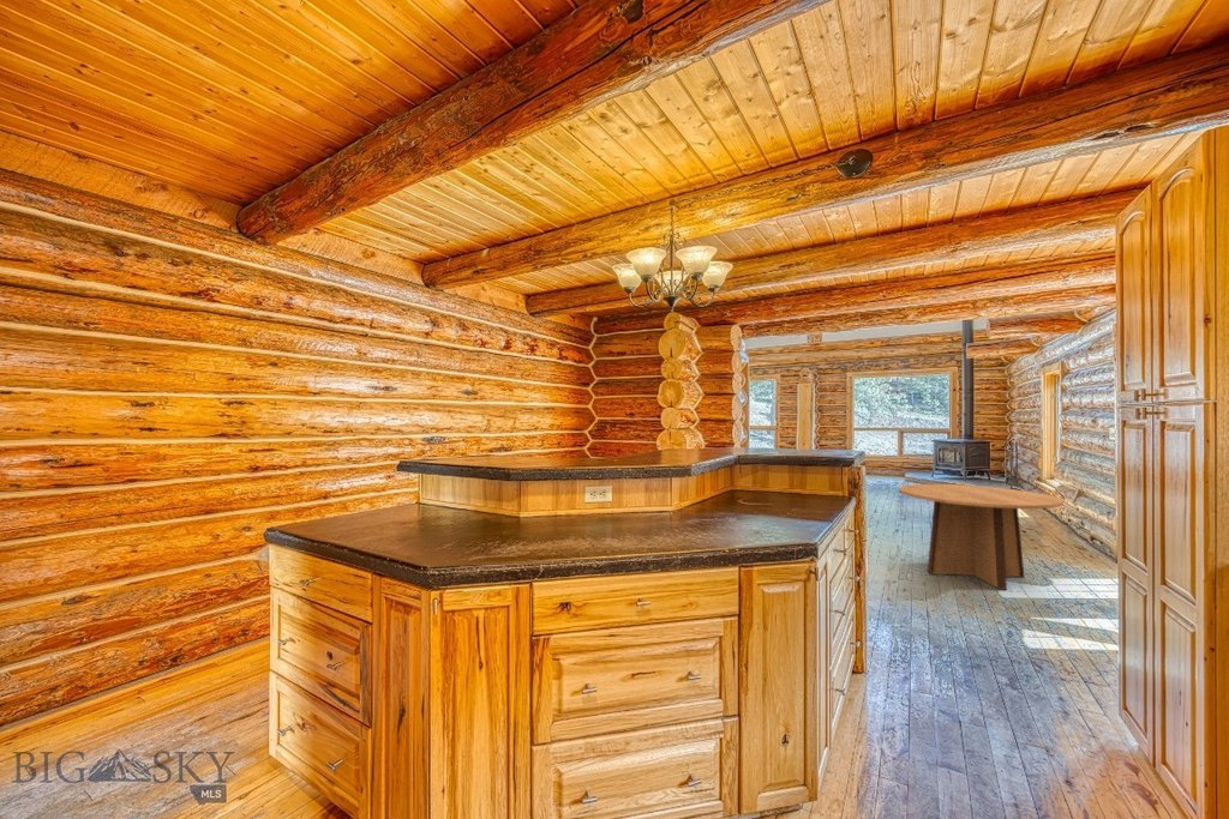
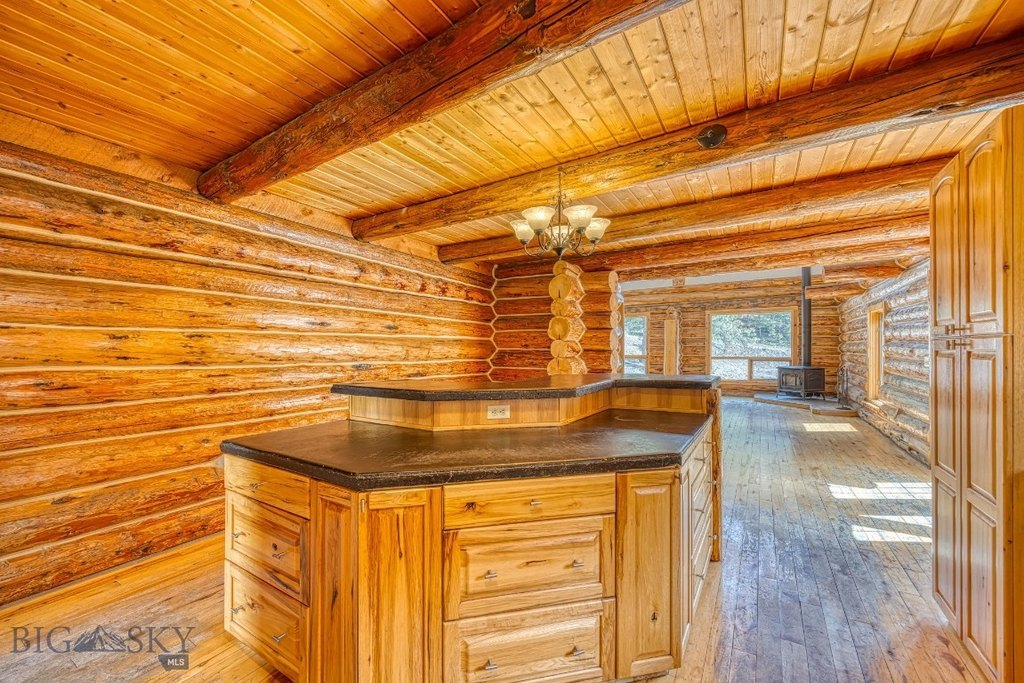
- dining table (975, 534)
